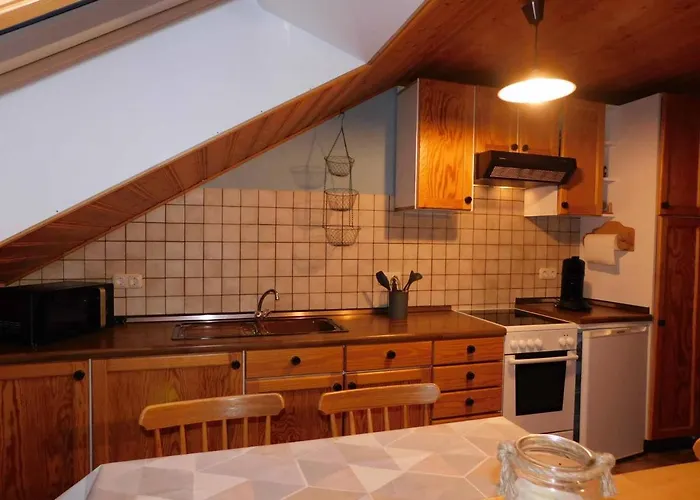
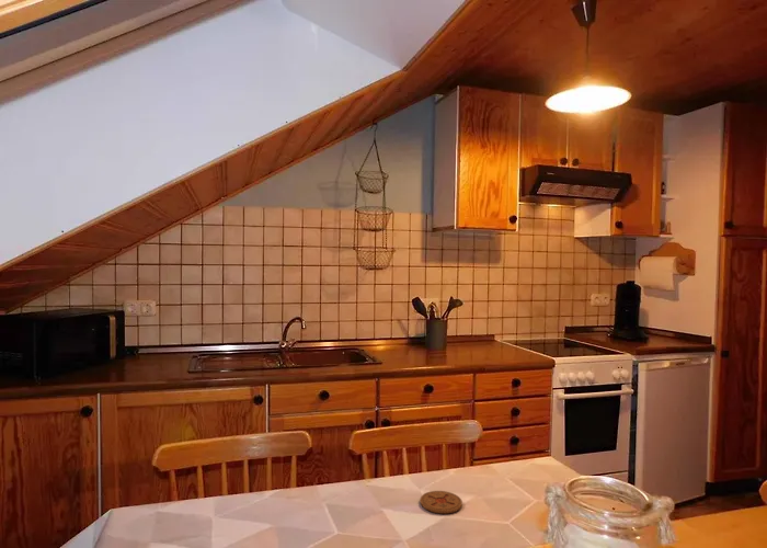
+ coaster (440, 501)
